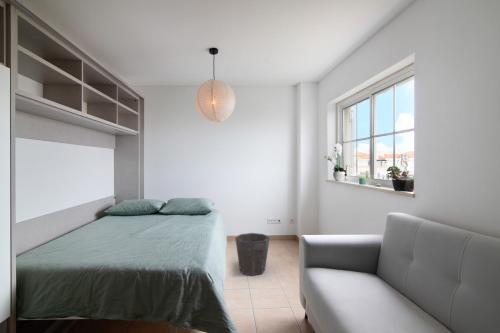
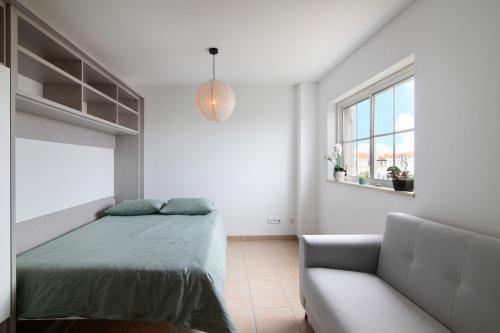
- waste bin (252, 253)
